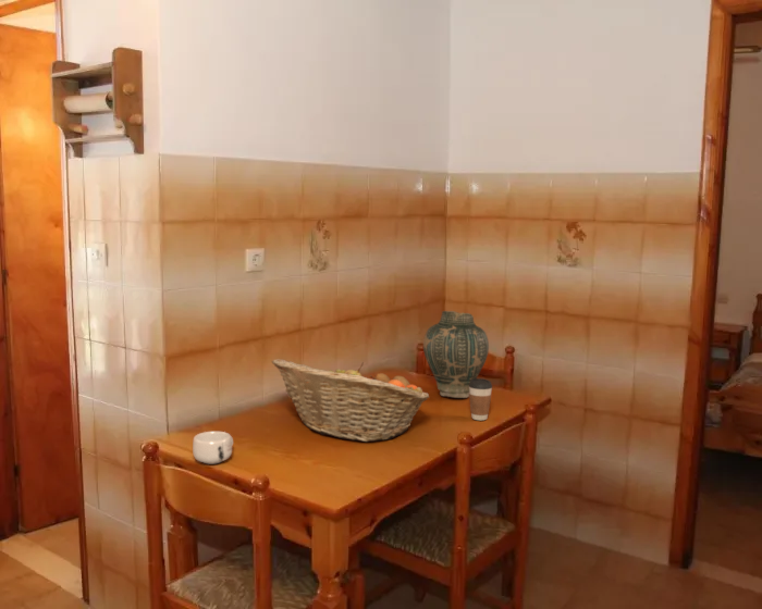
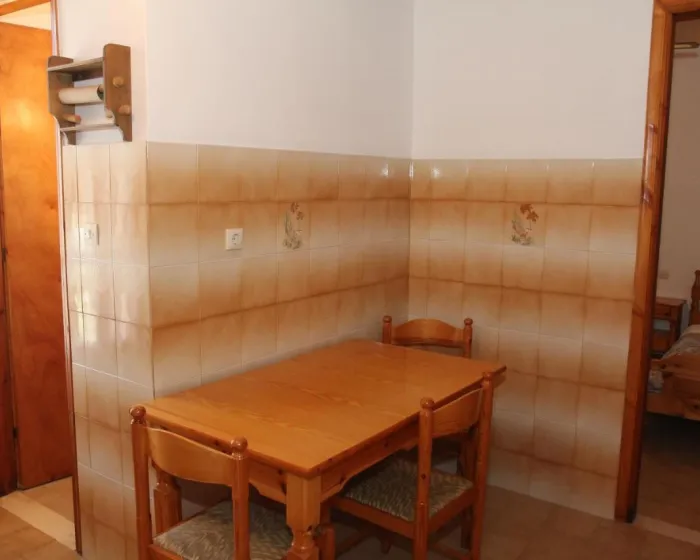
- coffee cup (480, 399)
- mug (216, 447)
- fruit basket (348, 391)
- vase (455, 352)
